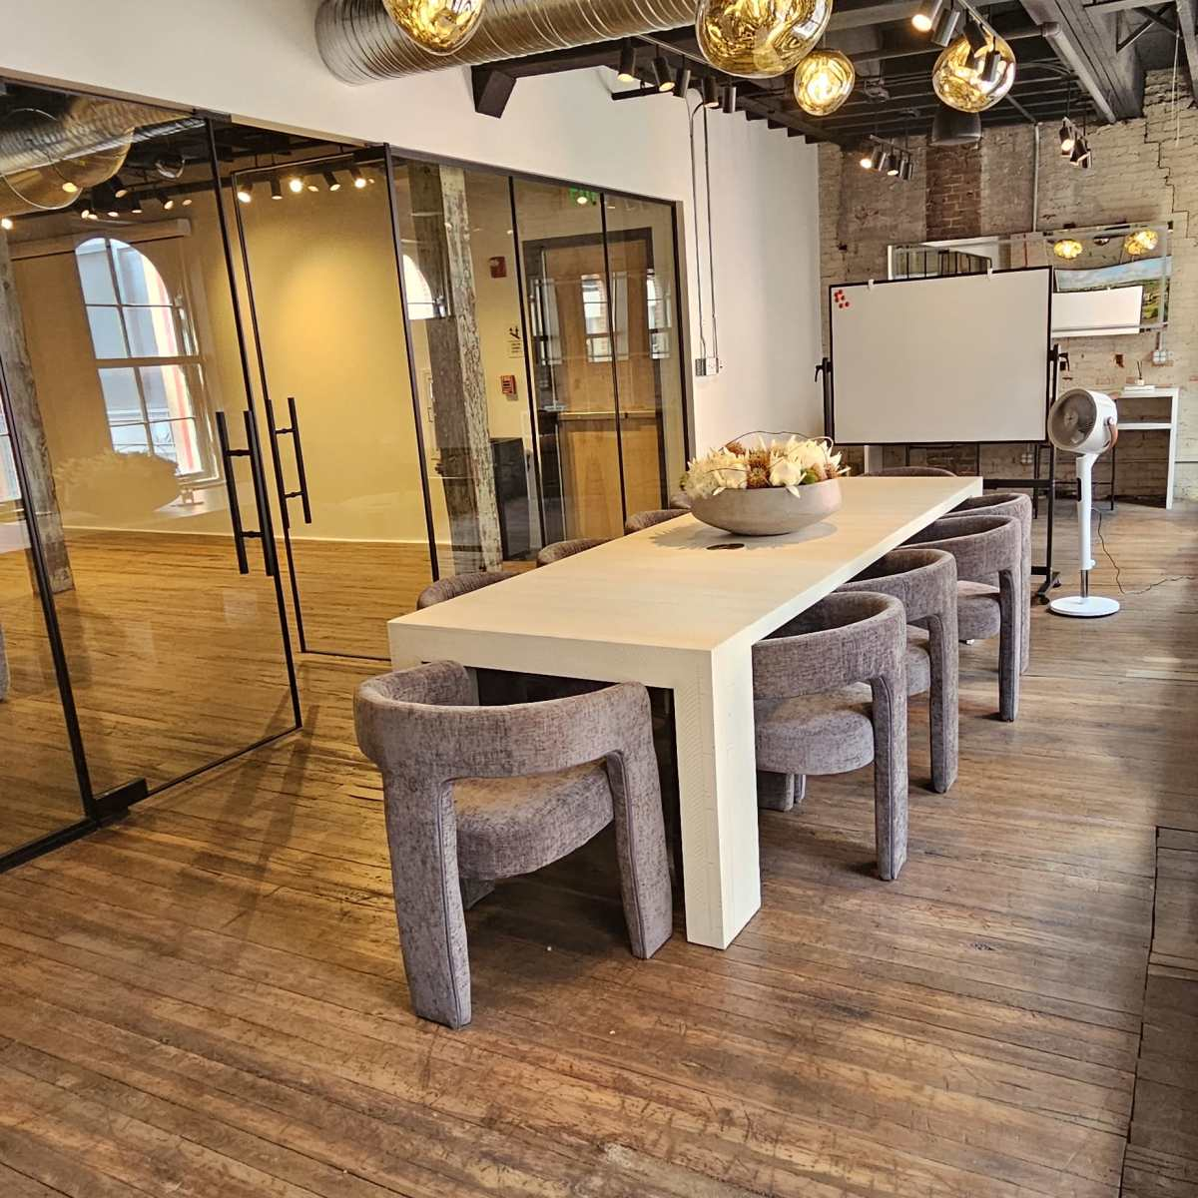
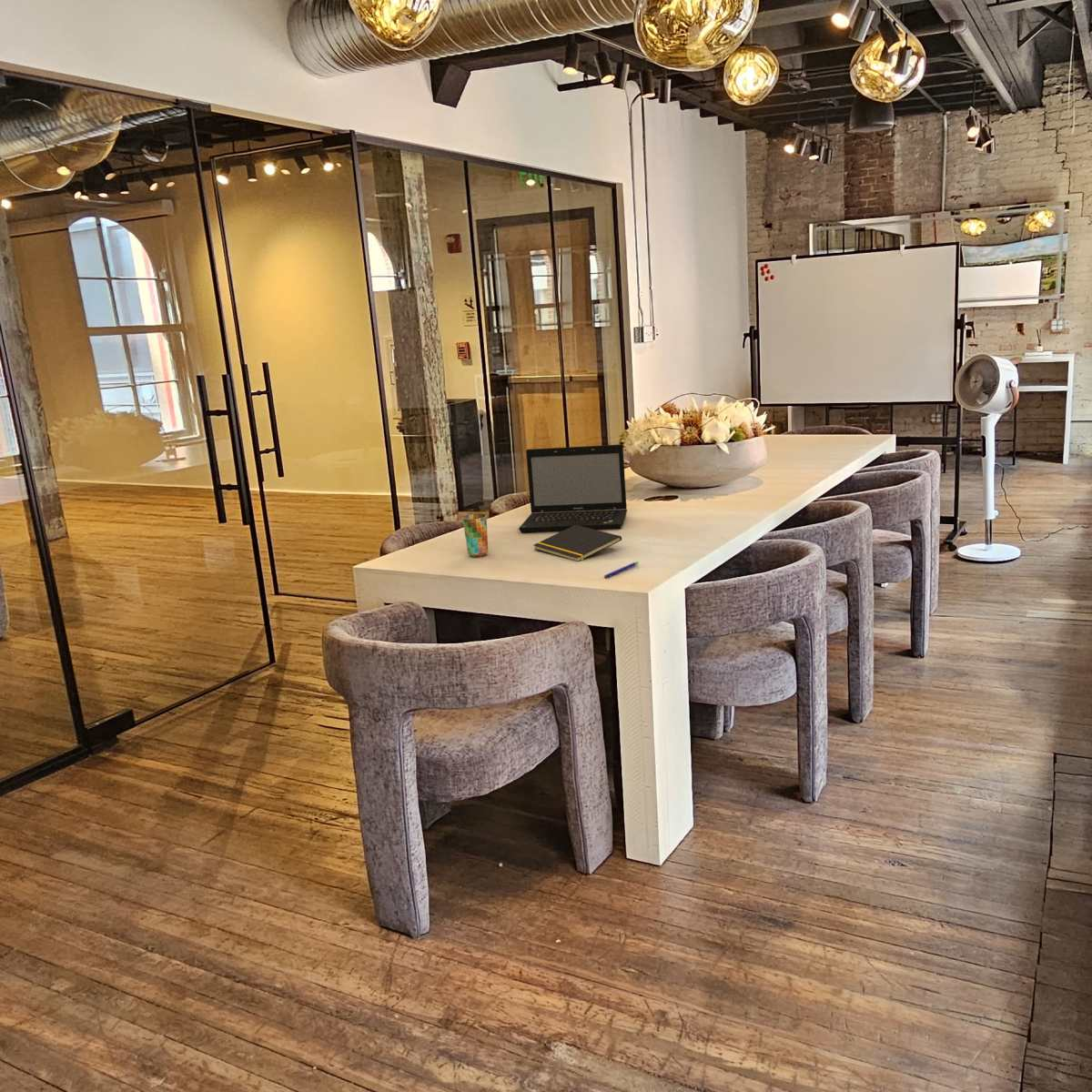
+ notepad (576, 542)
+ pen (622, 569)
+ cup (476, 535)
+ laptop (571, 488)
